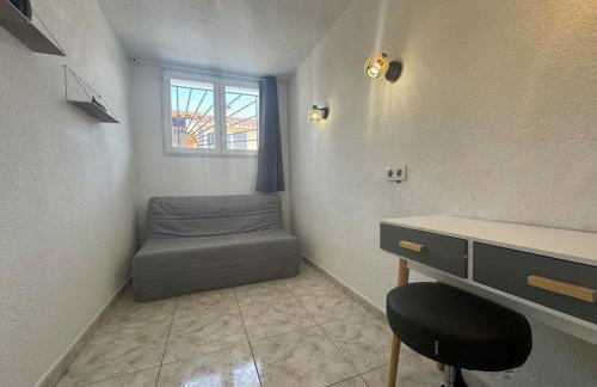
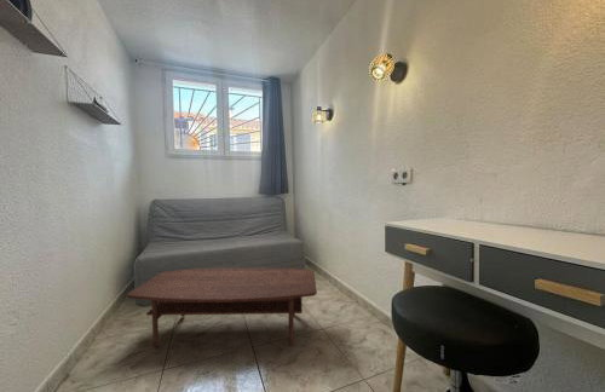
+ coffee table (231, 305)
